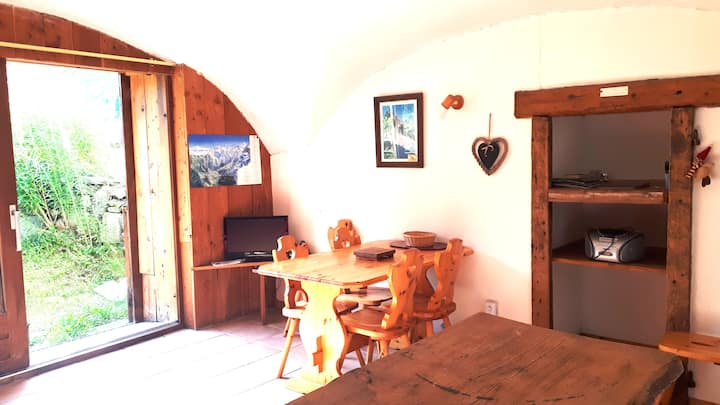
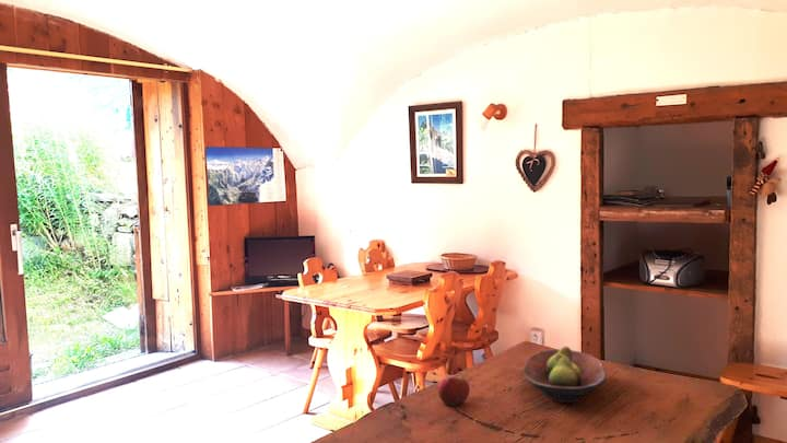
+ apple (454, 388)
+ fruit bowl (563, 369)
